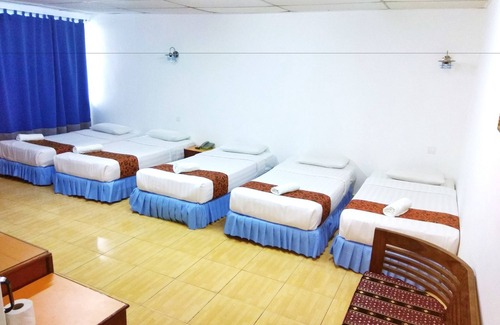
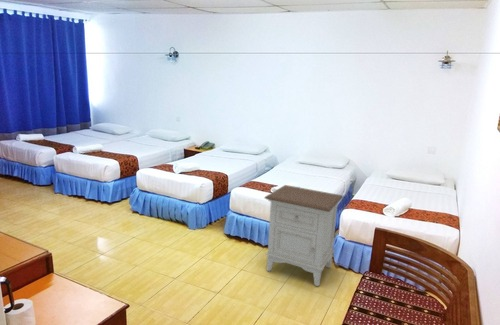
+ nightstand (301, 233)
